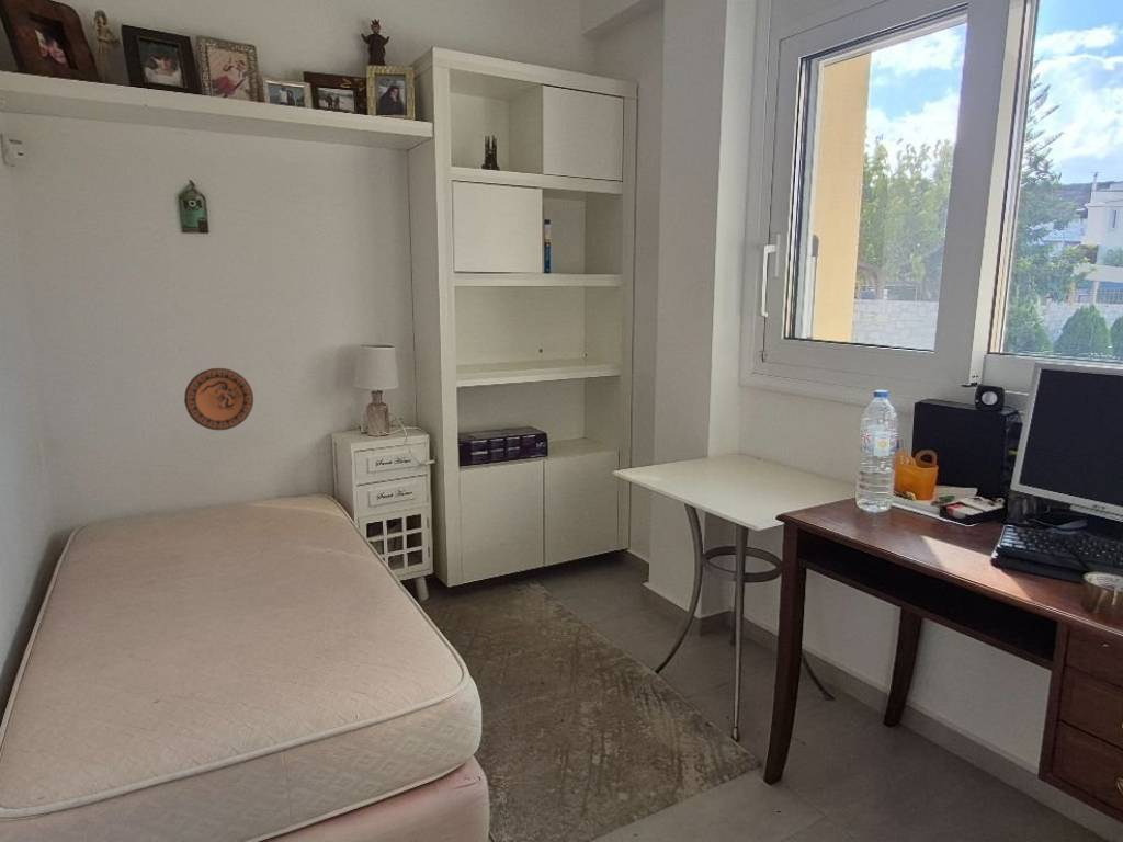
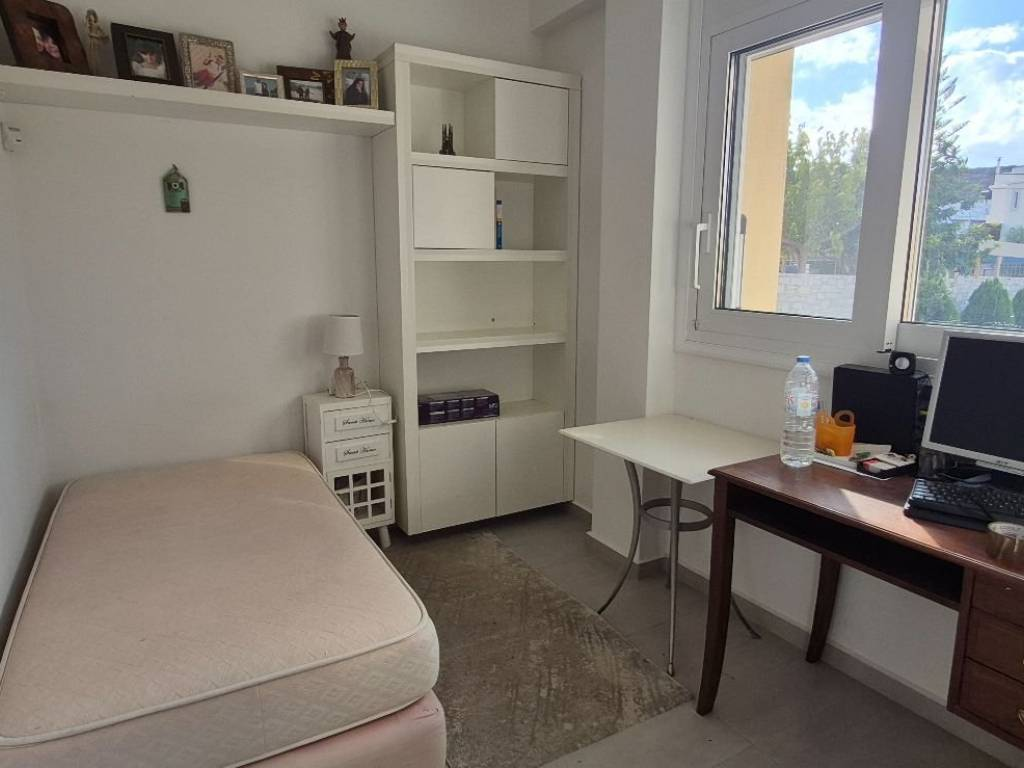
- decorative plate (219, 399)
